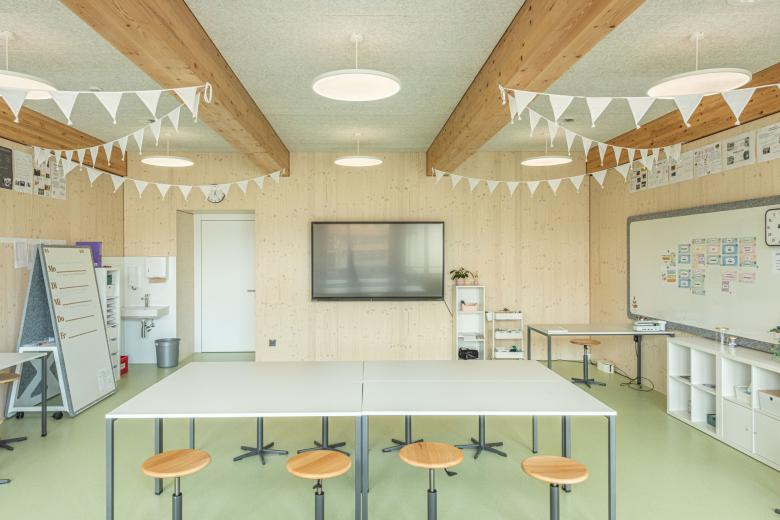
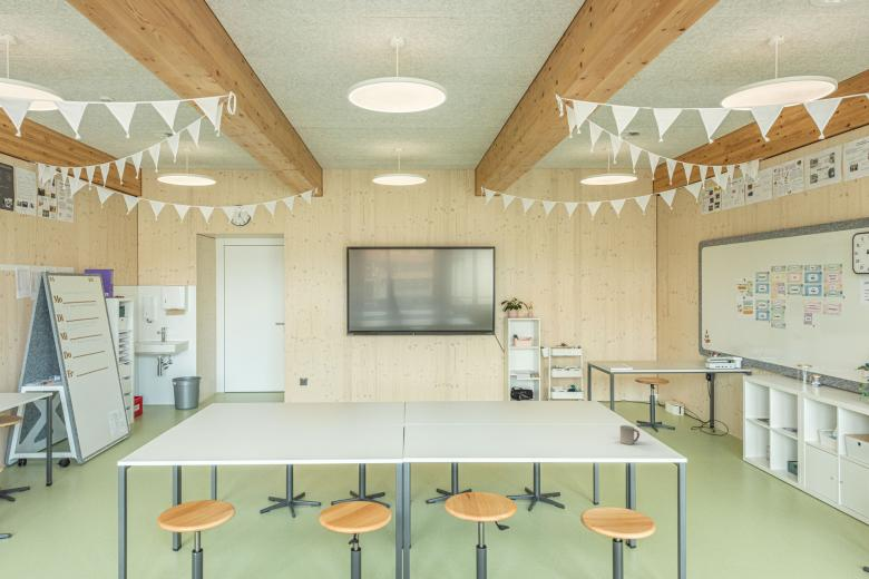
+ cup (629, 434)
